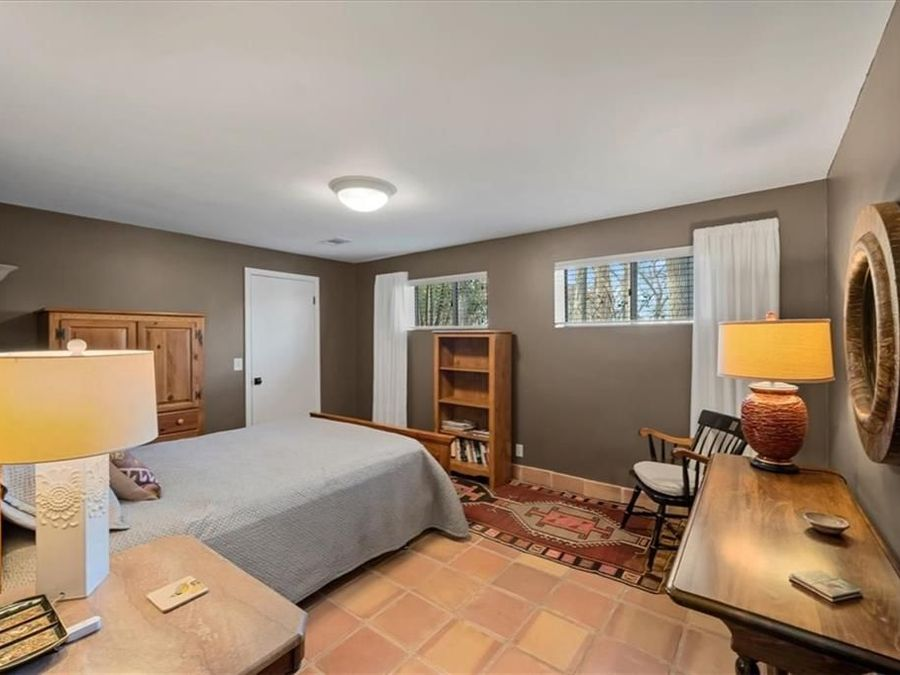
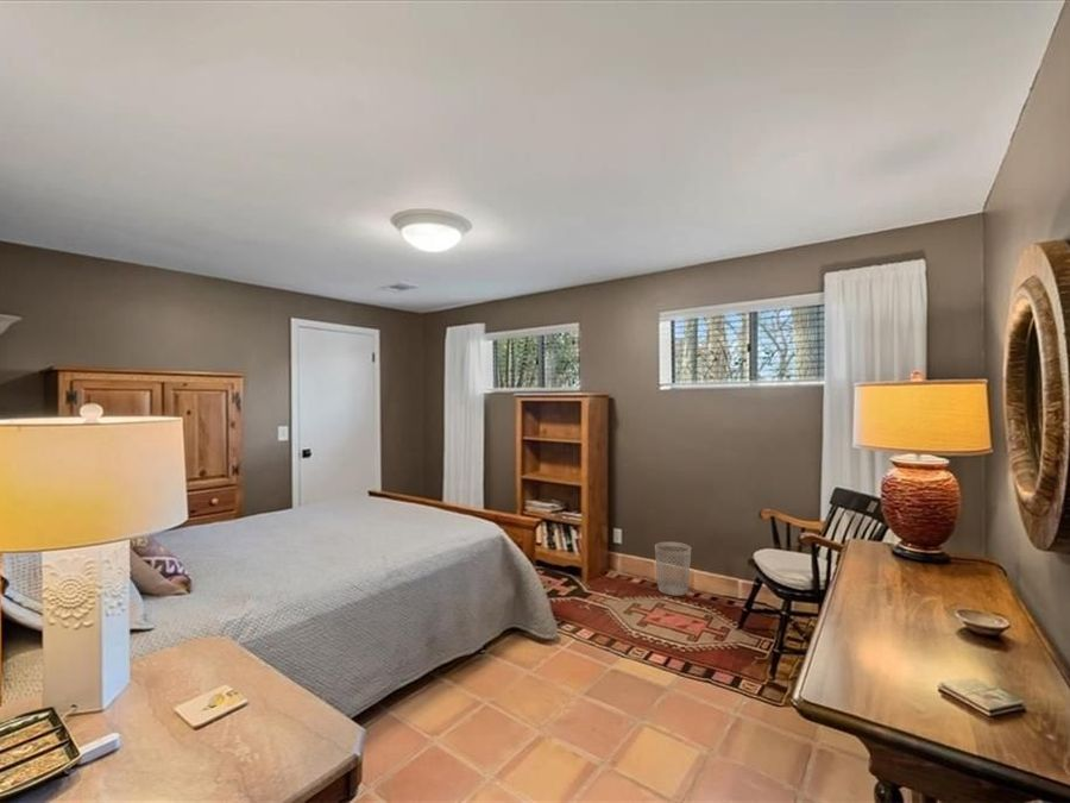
+ wastebasket (672, 567)
